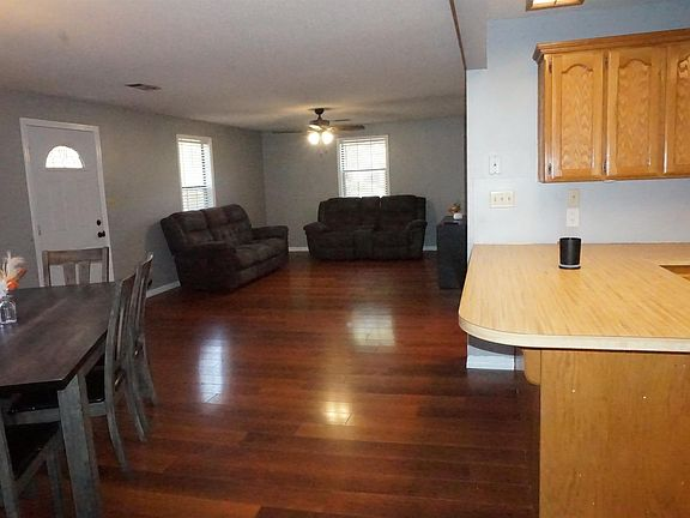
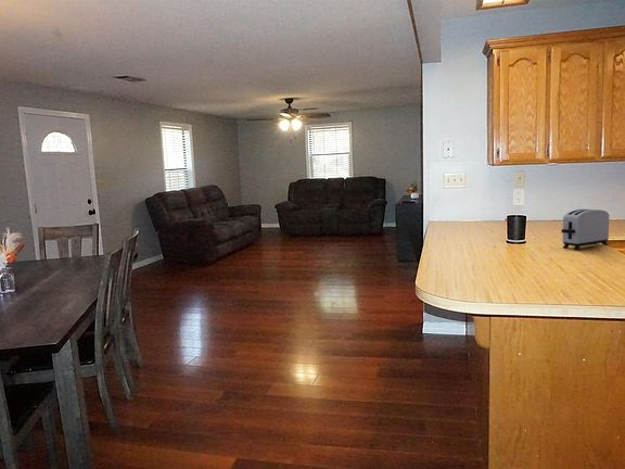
+ toaster (586, 228)
